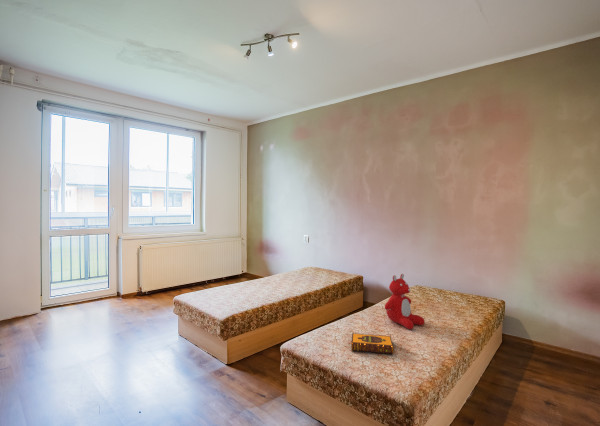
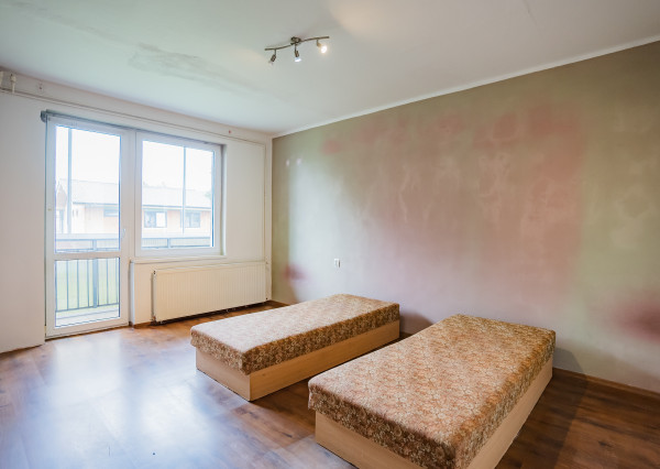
- teddy bear (404, 299)
- hardback book (371, 343)
